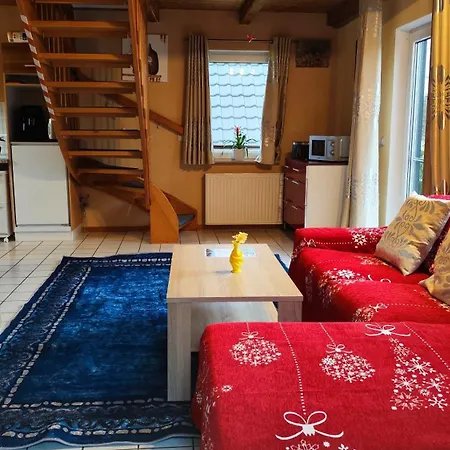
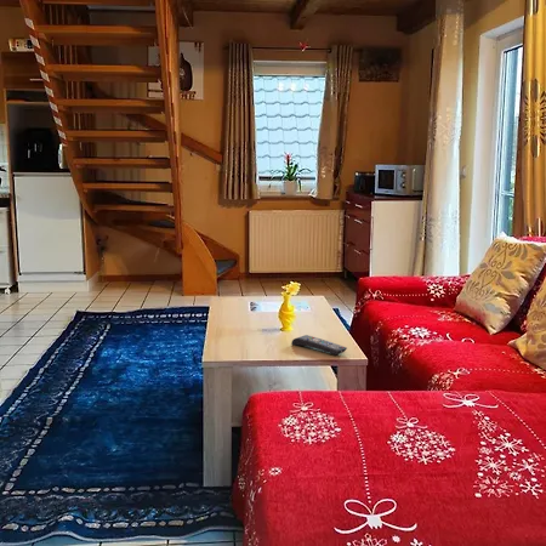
+ remote control (318, 343)
